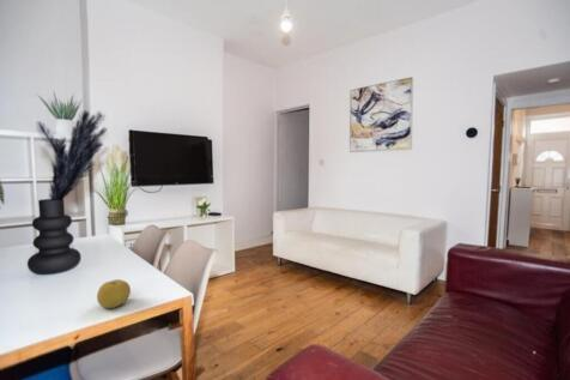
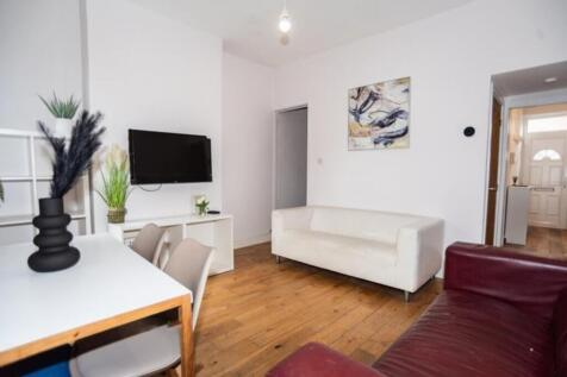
- fruit (114, 292)
